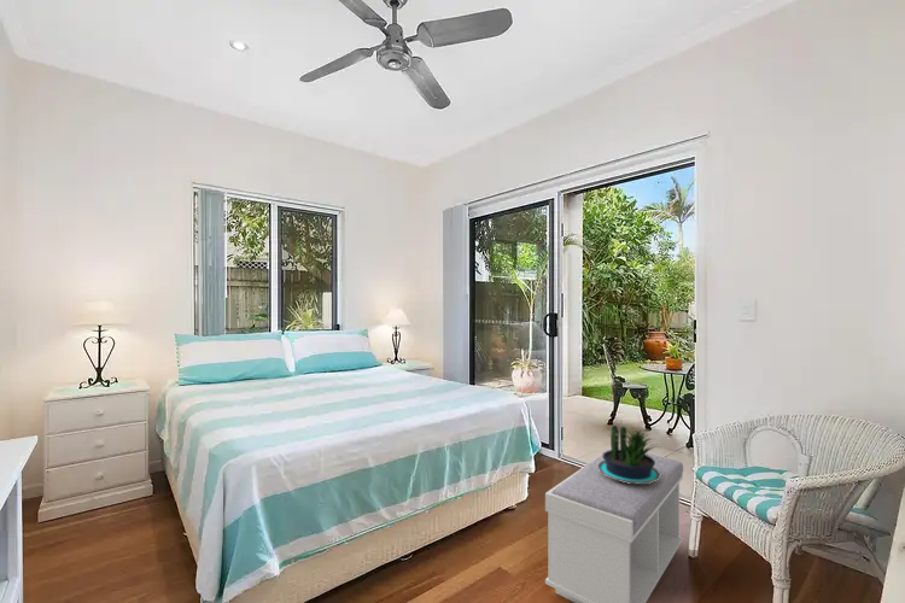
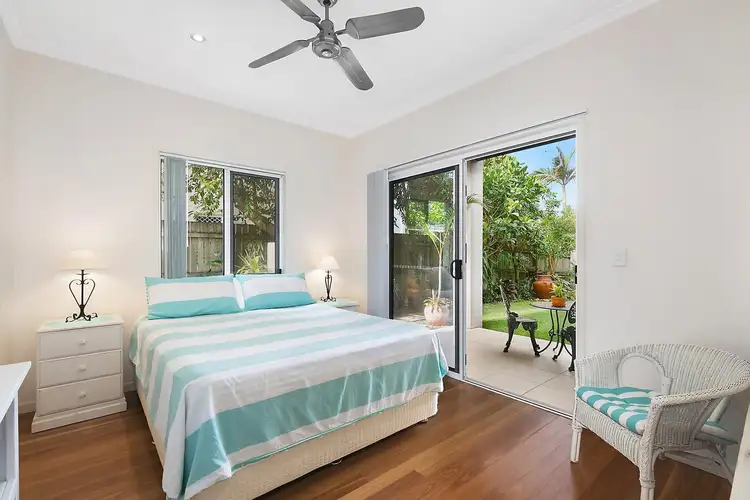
- potted plant (630, 450)
- bench (620, 521)
